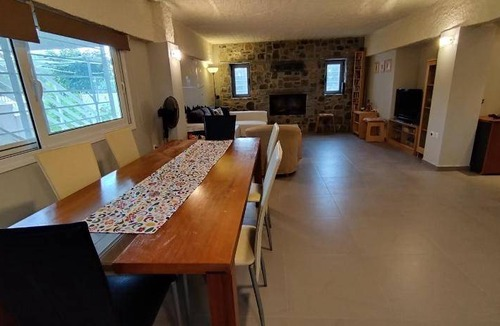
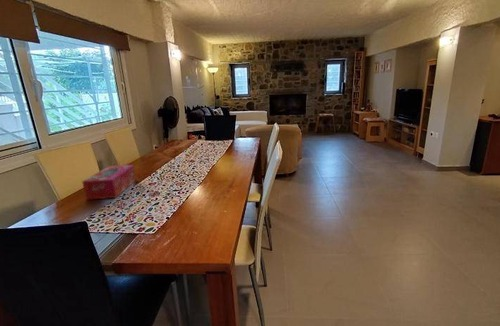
+ tissue box (111, 180)
